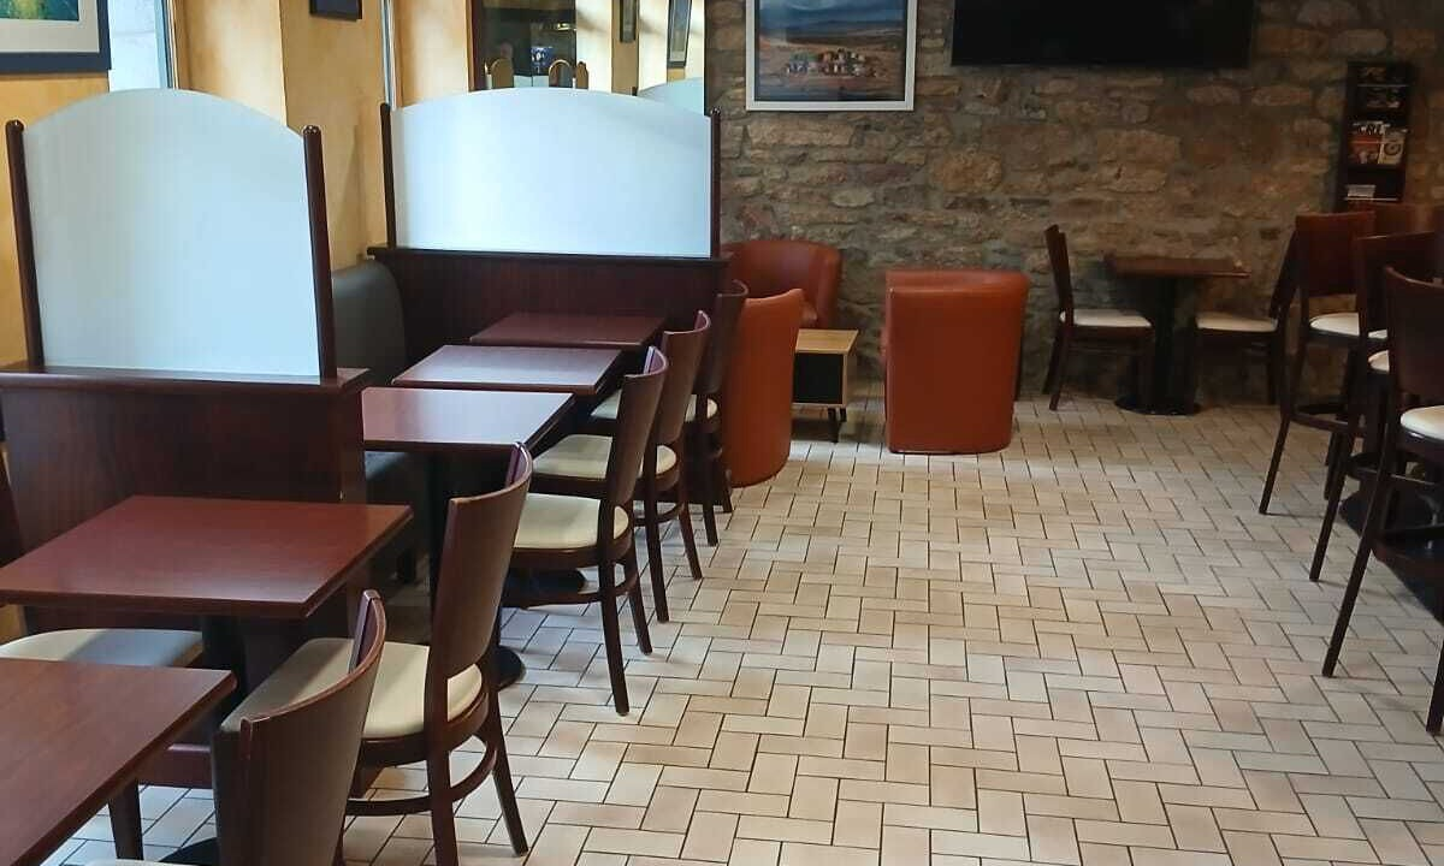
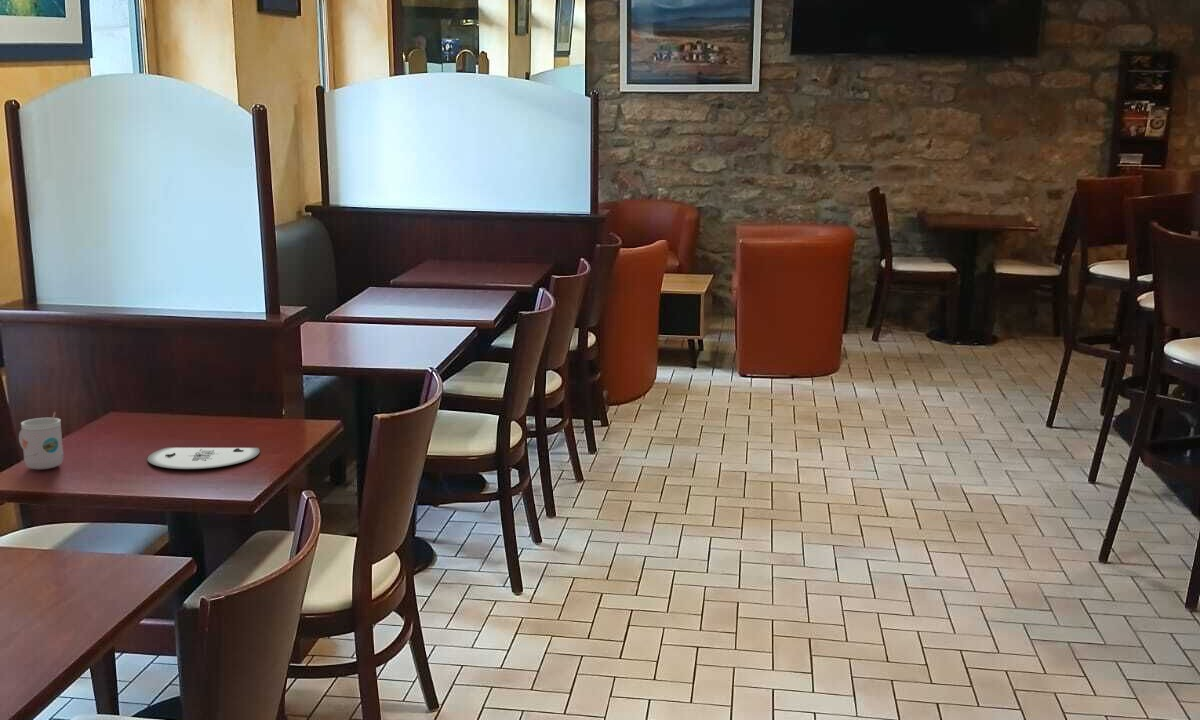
+ plate (204, 453)
+ mug (38, 437)
